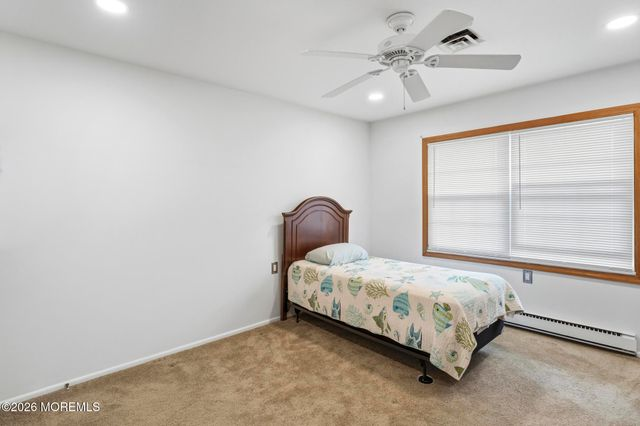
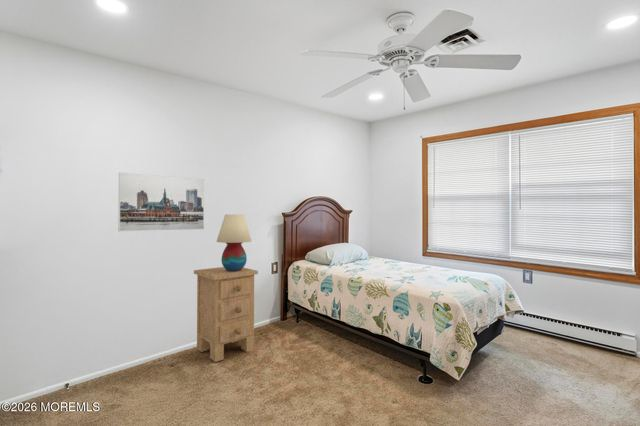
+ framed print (164, 203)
+ table lamp (234, 242)
+ nightstand (226, 310)
